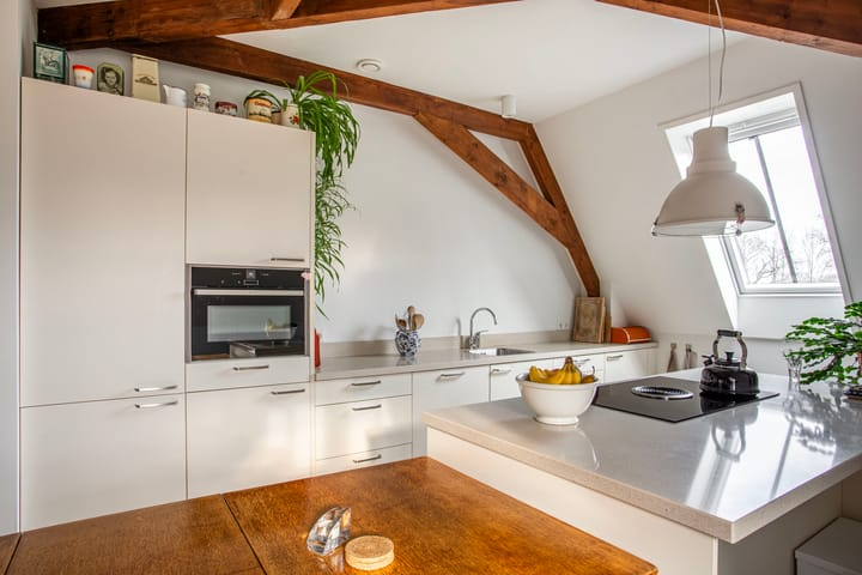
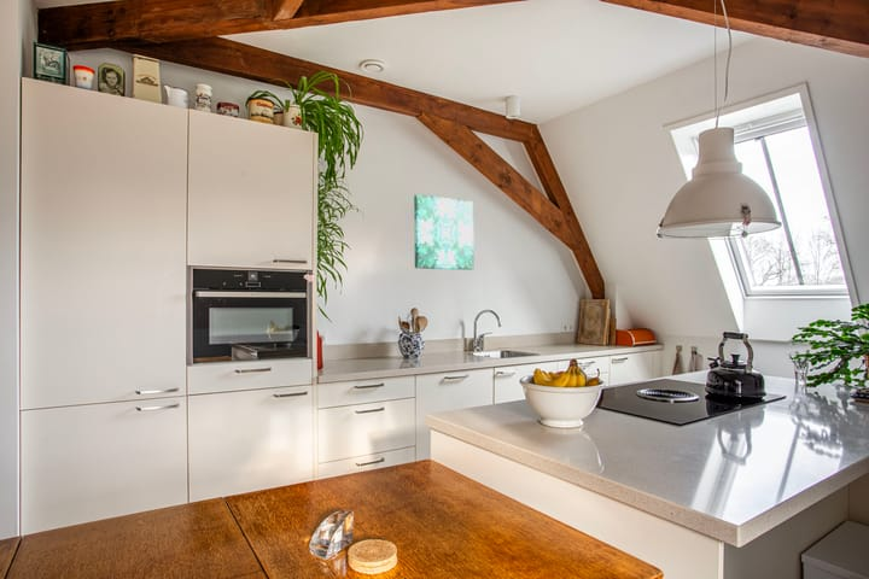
+ wall art (444, 233)
